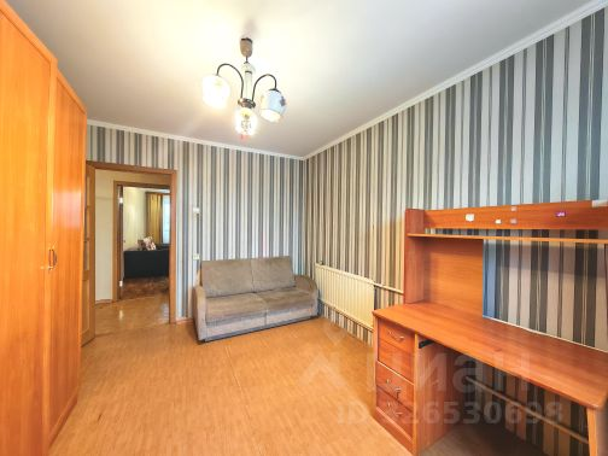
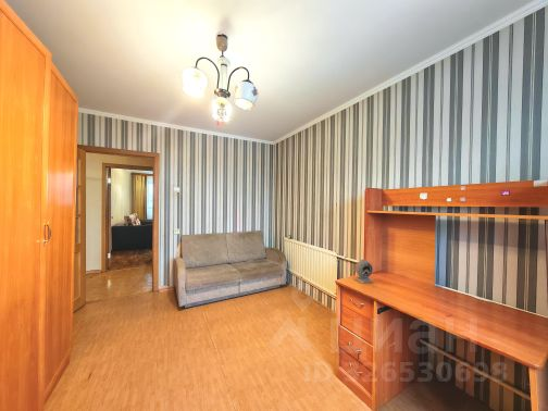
+ alarm clock (363, 270)
